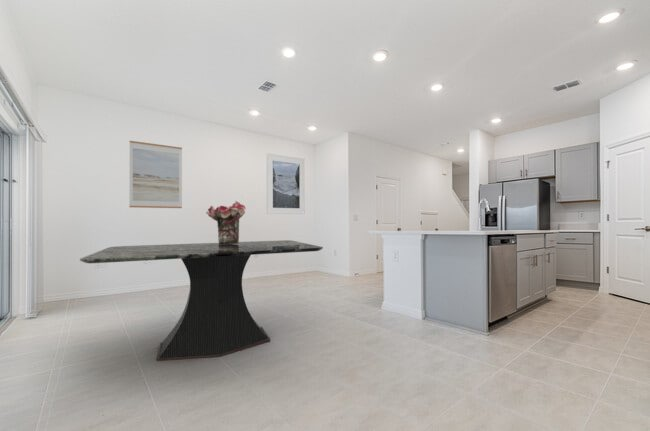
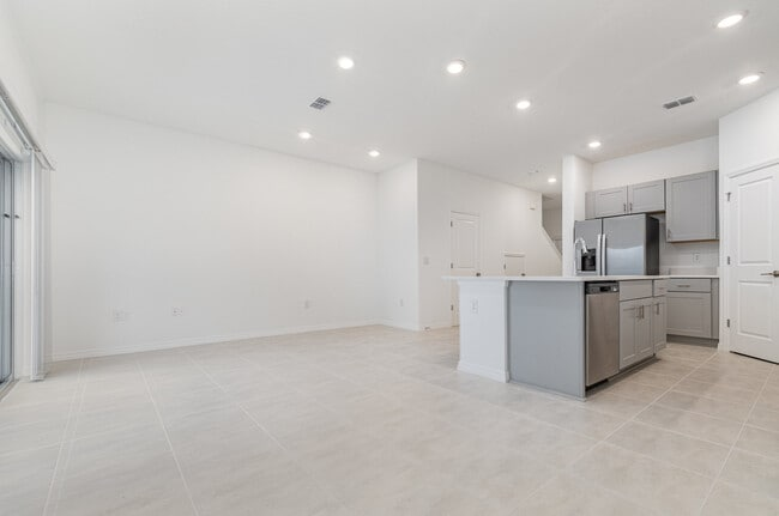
- bouquet (226, 222)
- wall art (156, 176)
- dining table (215, 295)
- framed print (286, 185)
